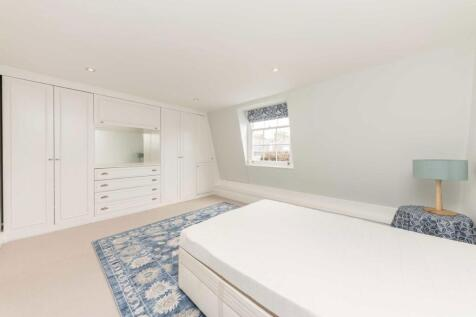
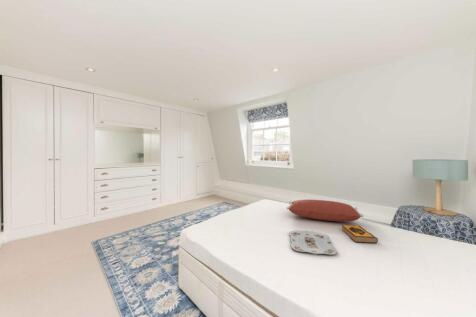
+ pillow (321, 209)
+ hardback book (358, 233)
+ serving tray (310, 241)
